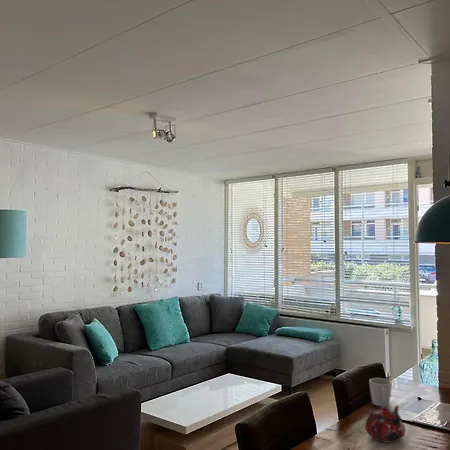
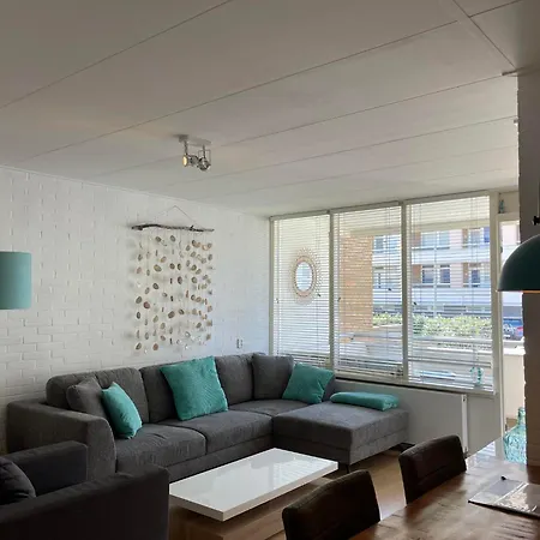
- mug (381, 393)
- teapot (385, 420)
